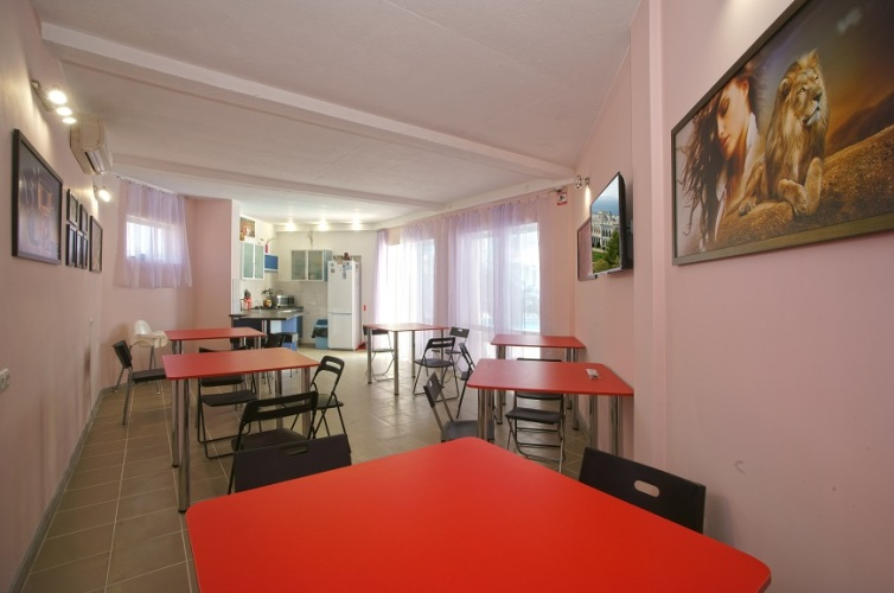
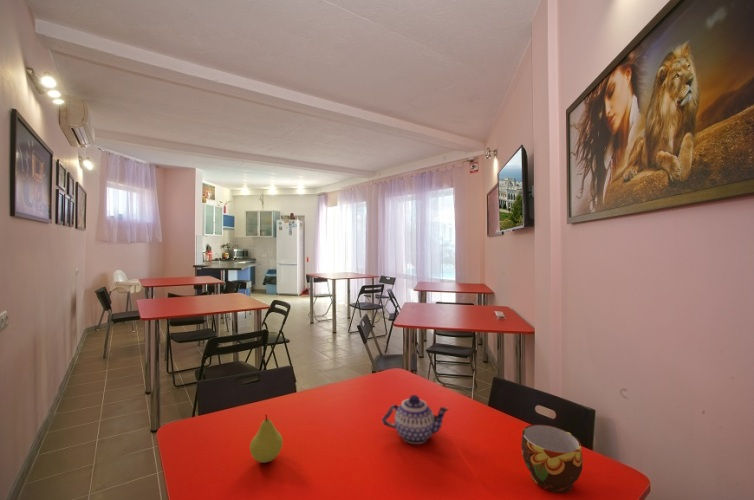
+ teapot (415, 416)
+ fruit (266, 436)
+ cup (549, 456)
